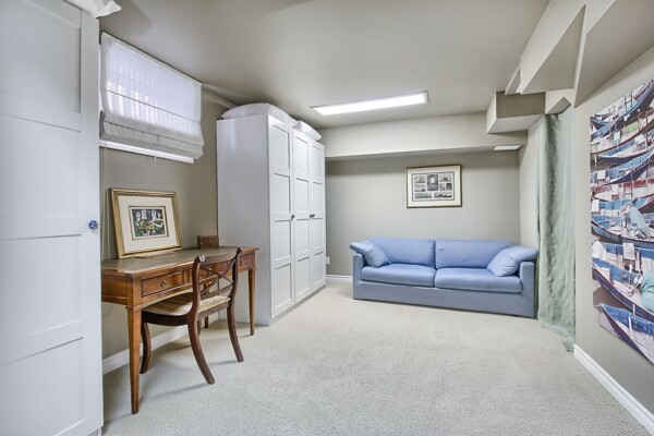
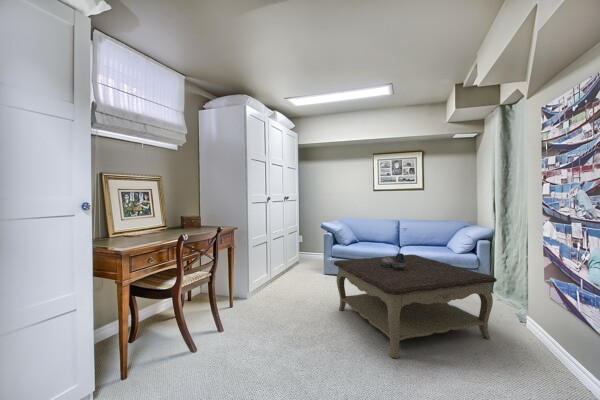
+ coffee table (405, 294)
+ decorative bowl (393, 261)
